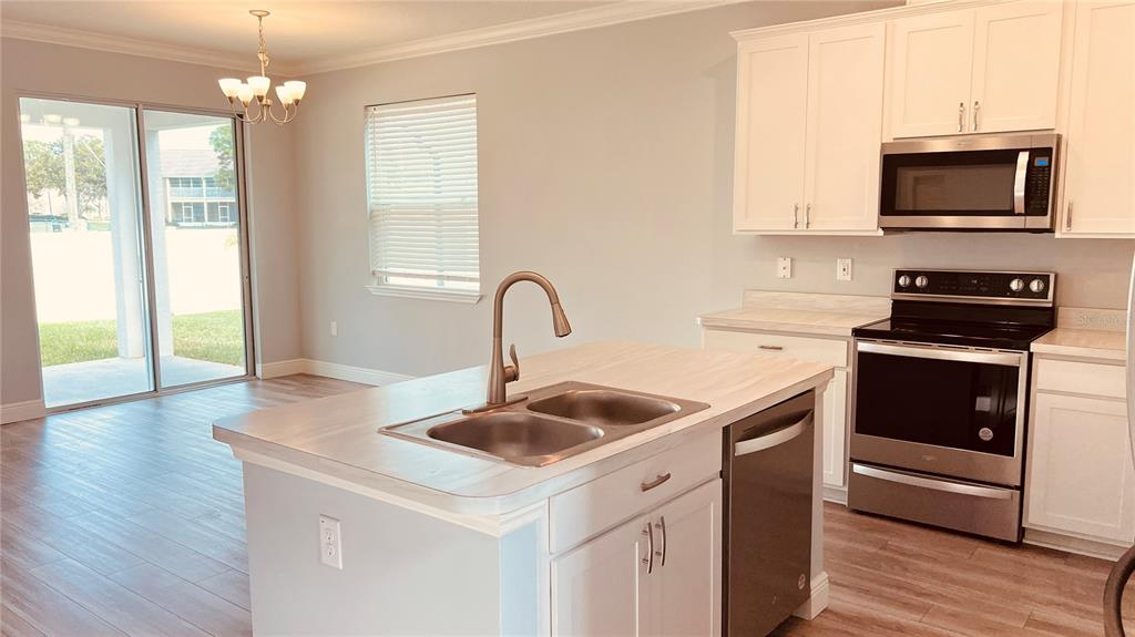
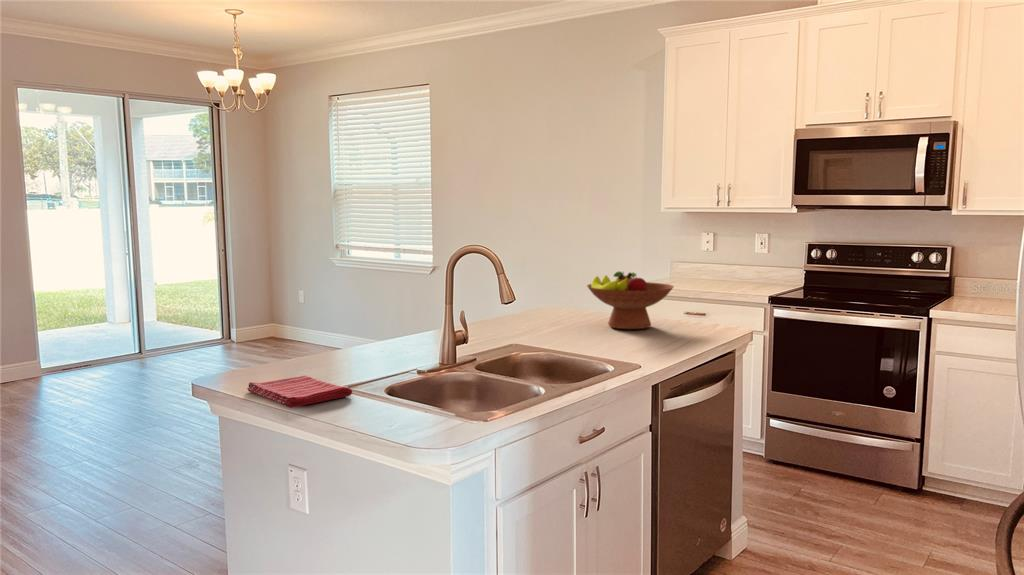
+ dish towel (299, 388)
+ fruit bowl (629, 298)
